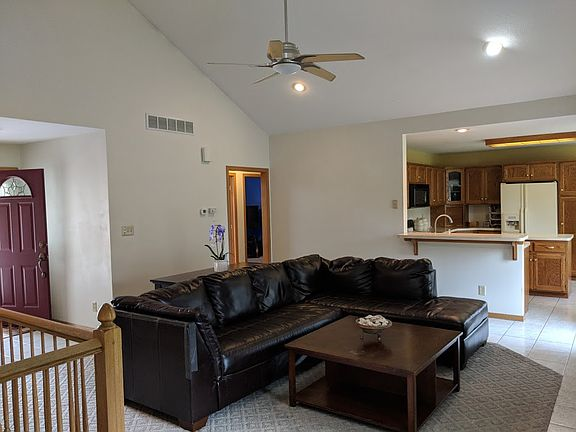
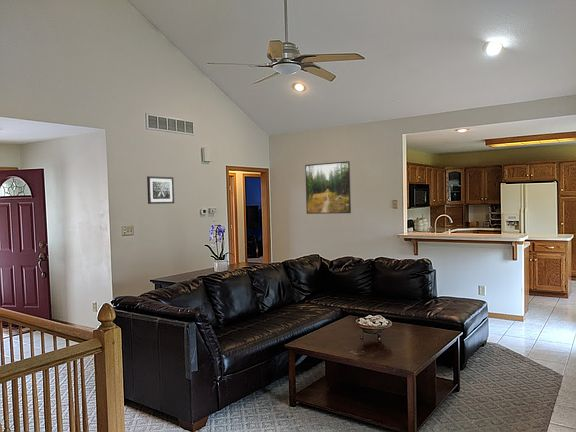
+ wall art (161, 190)
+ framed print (327, 188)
